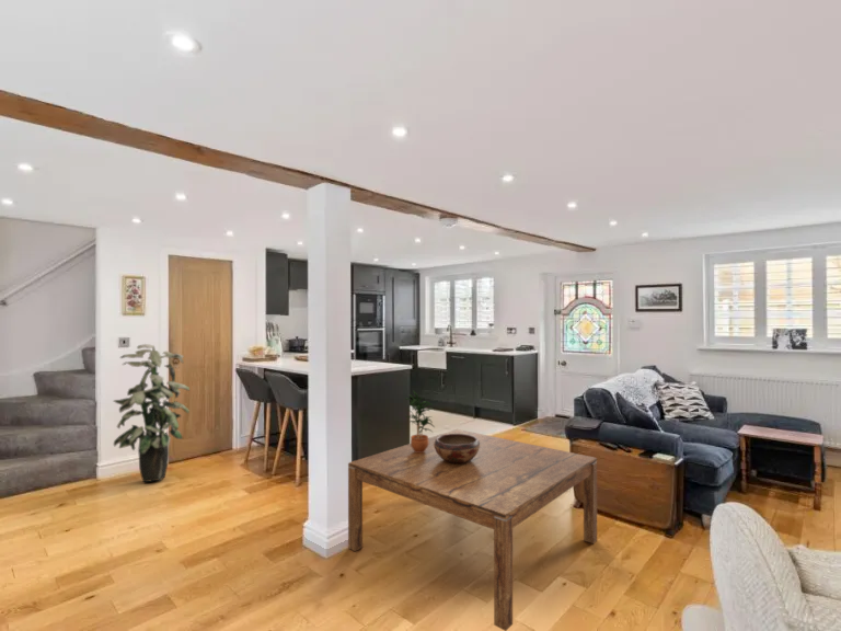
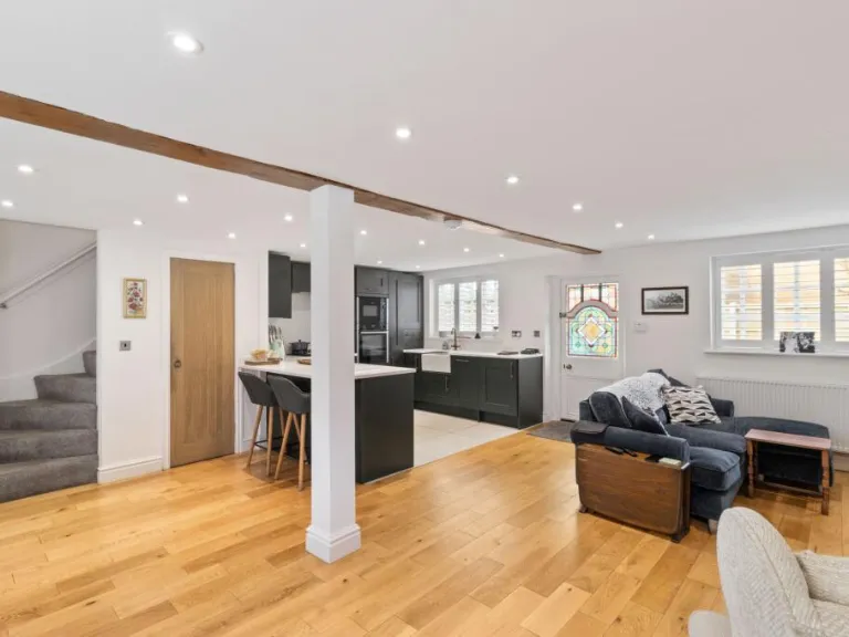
- coffee table (474, 502)
- decorative bowl (457, 449)
- indoor plant (150, 411)
- potted plant (419, 420)
